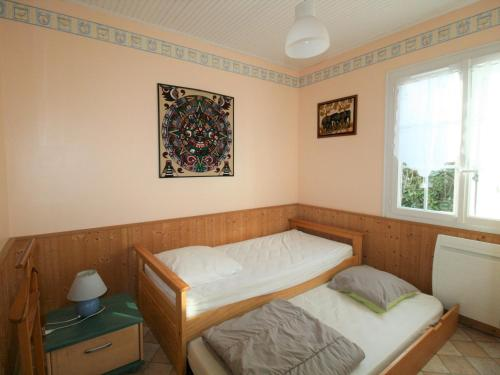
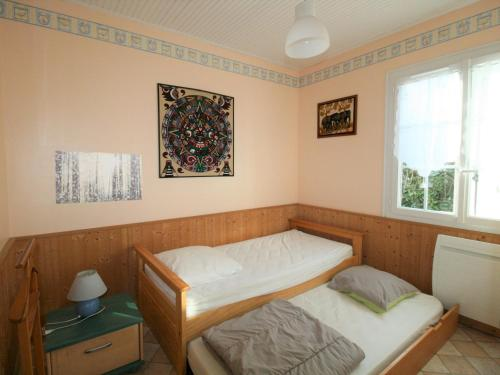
+ wall art (102, 177)
